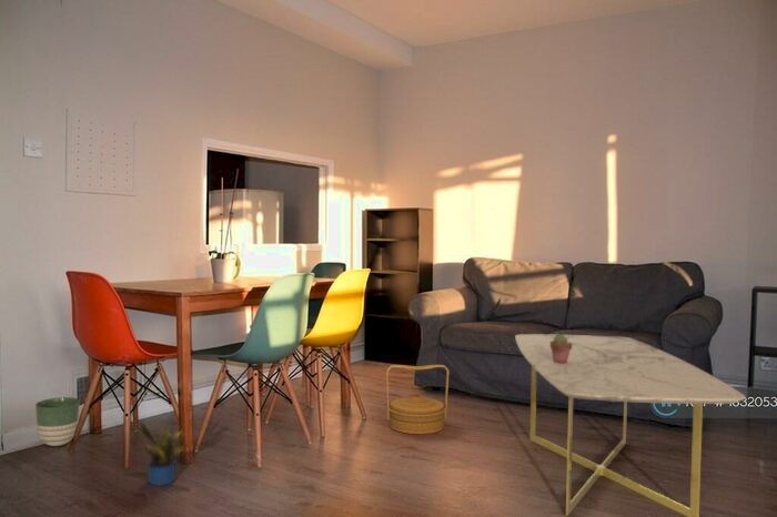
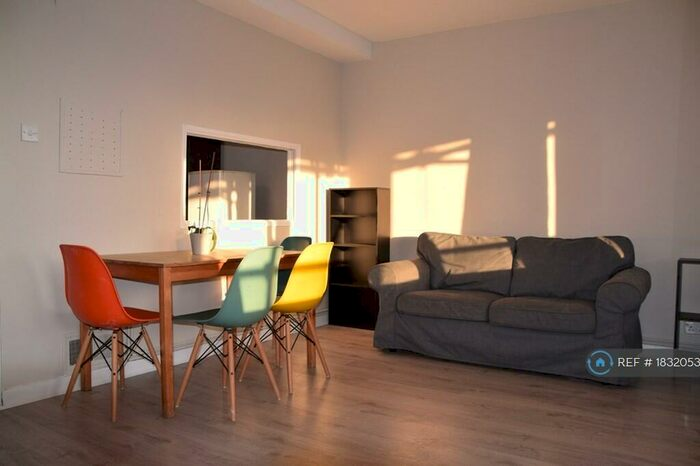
- planter (58, 423)
- potted succulent (561, 347)
- basket (416, 395)
- coffee table (602, 399)
- potted plant (160, 449)
